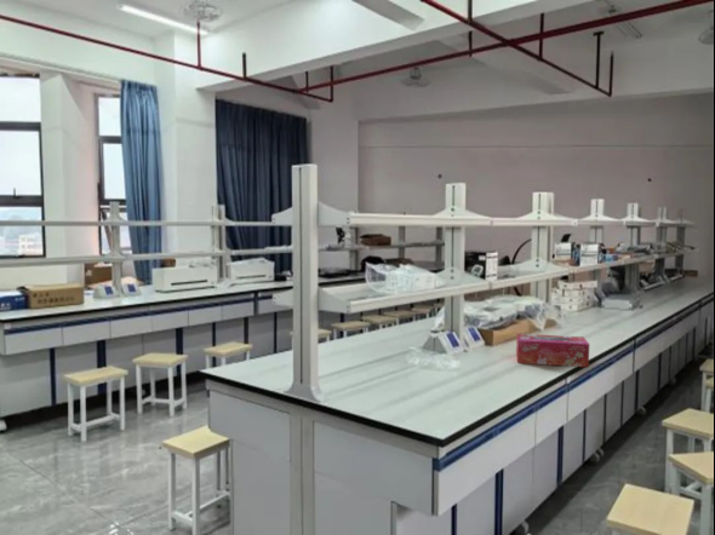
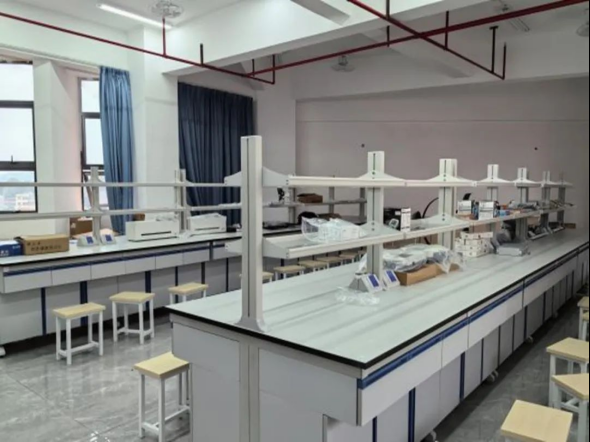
- tissue box (550, 349)
